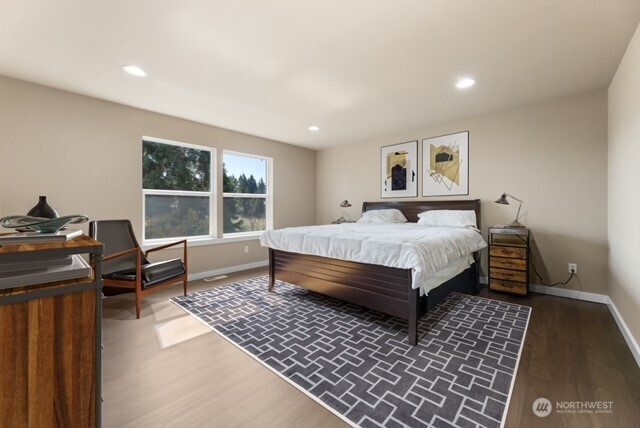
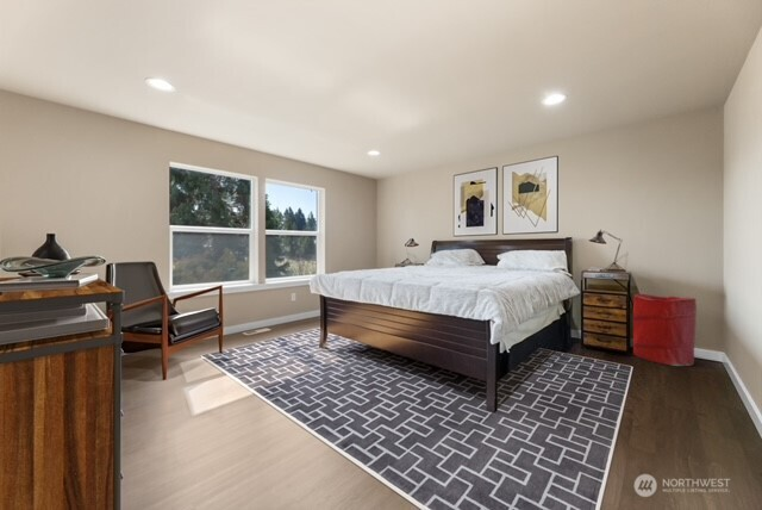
+ laundry hamper (663, 325)
